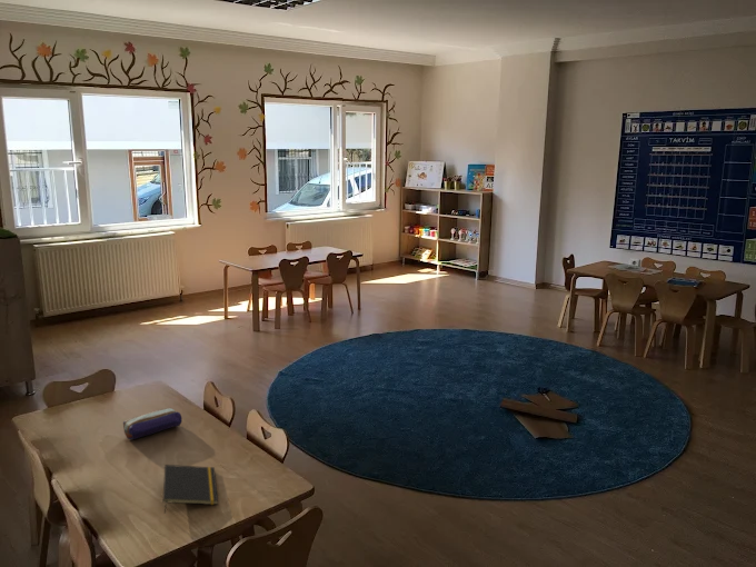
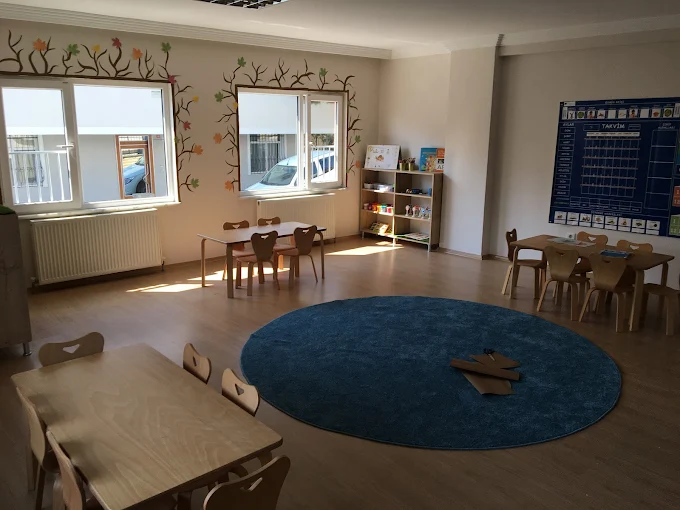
- notepad (190, 484)
- pencil case (152, 422)
